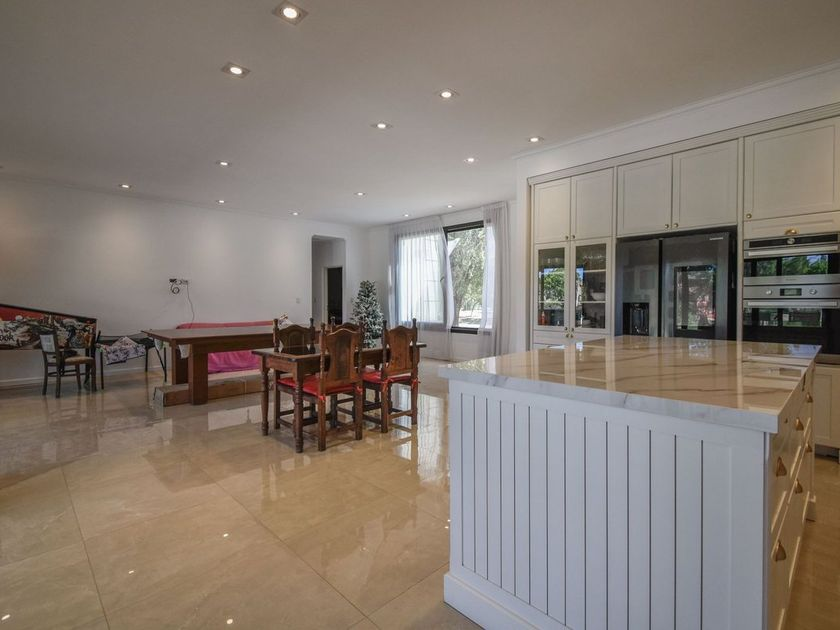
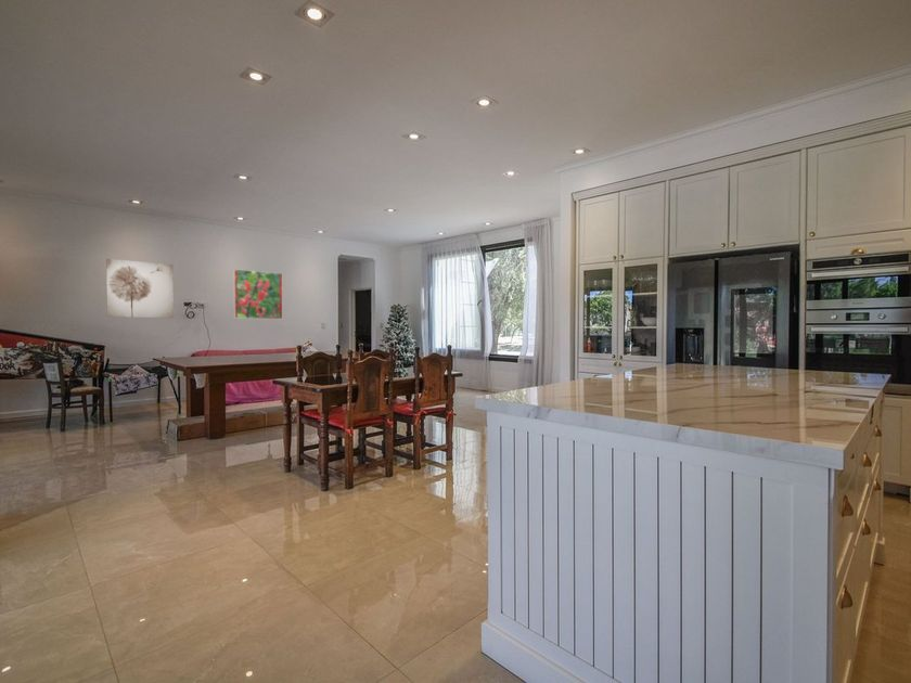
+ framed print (258, 295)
+ wall art (141, 289)
